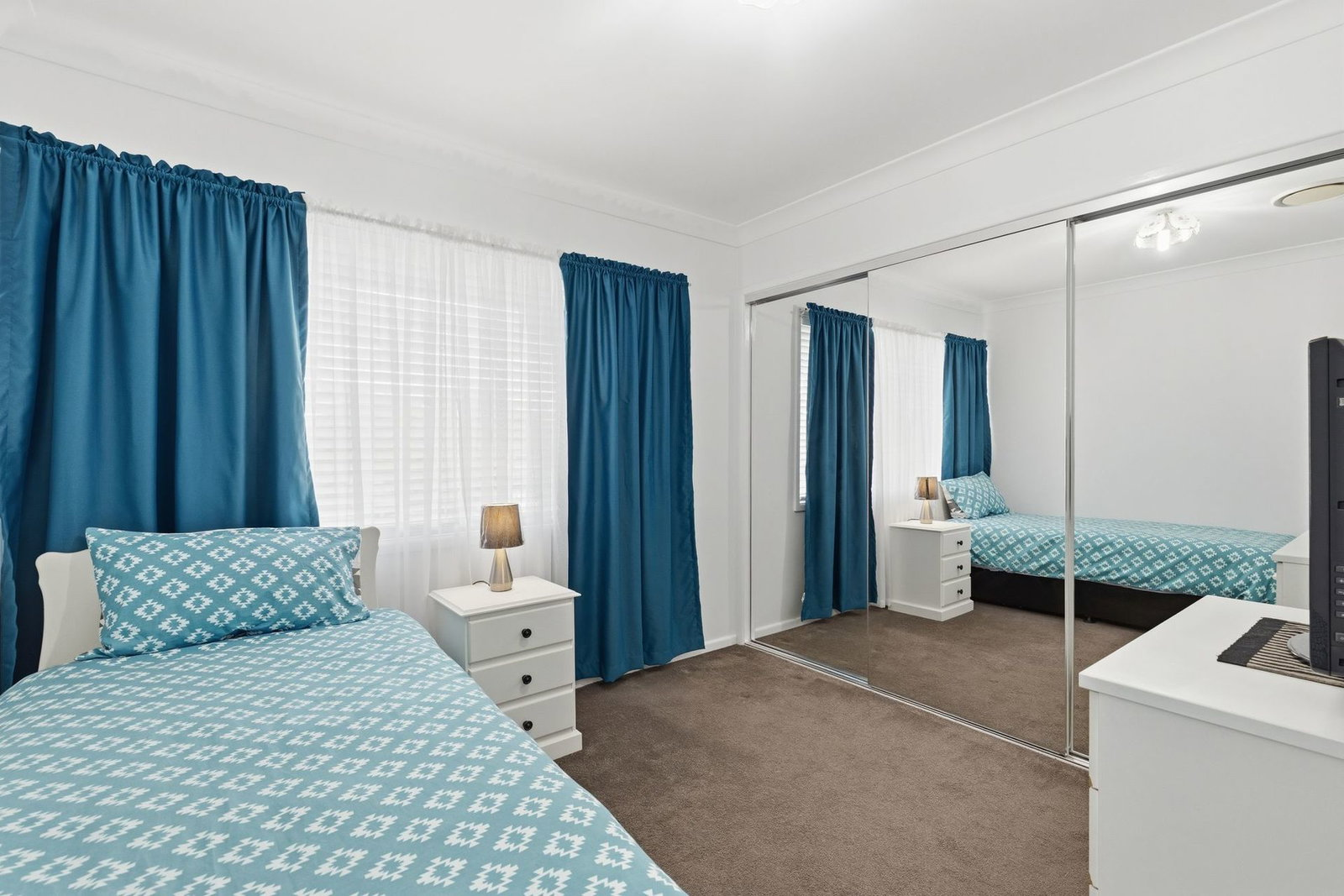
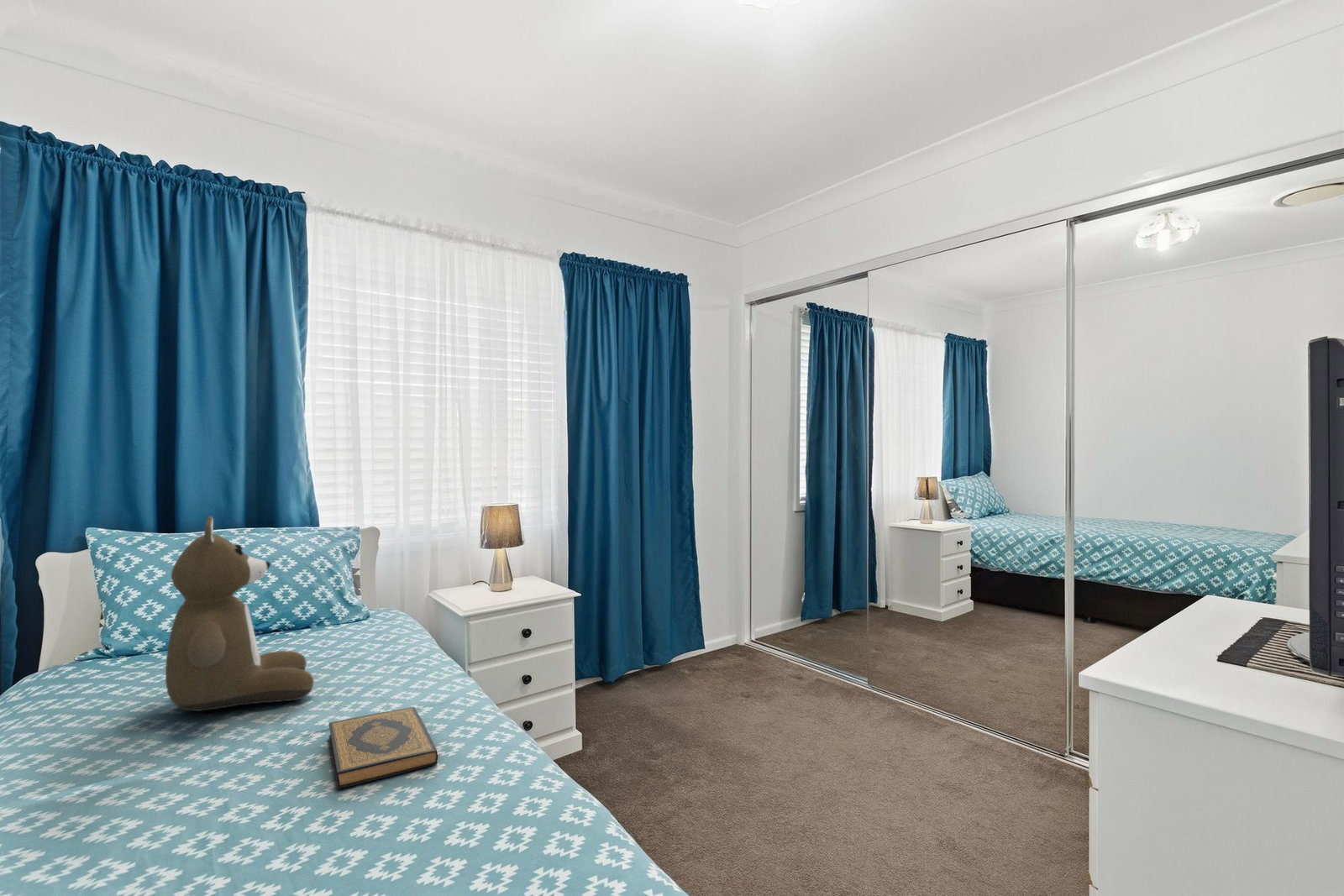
+ teddy bear (241, 607)
+ hardback book (381, 742)
